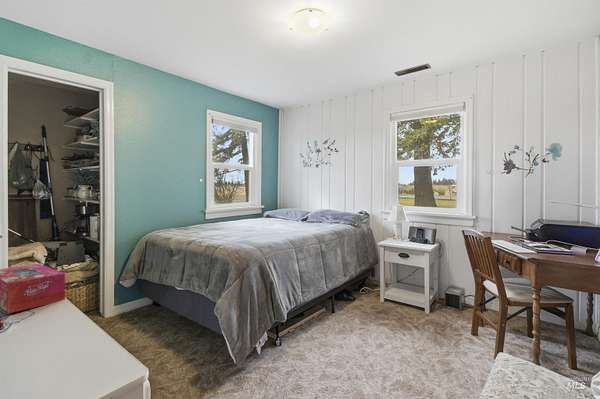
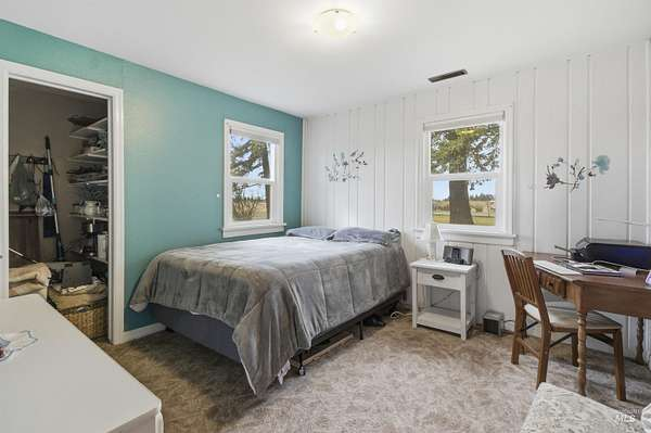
- tissue box (25, 285)
